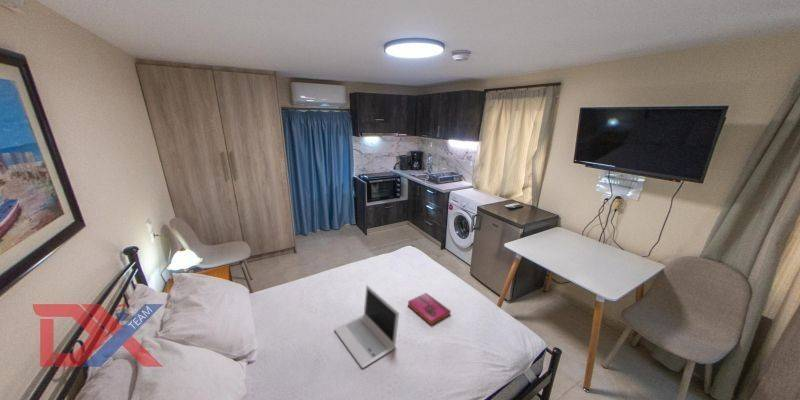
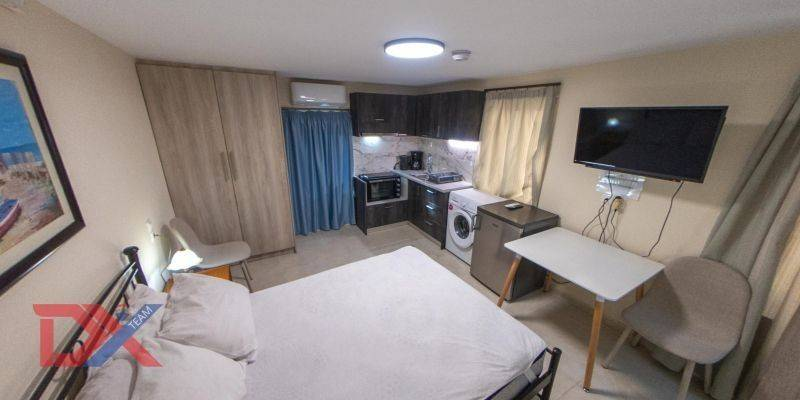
- hardback book (428, 307)
- laptop (364, 321)
